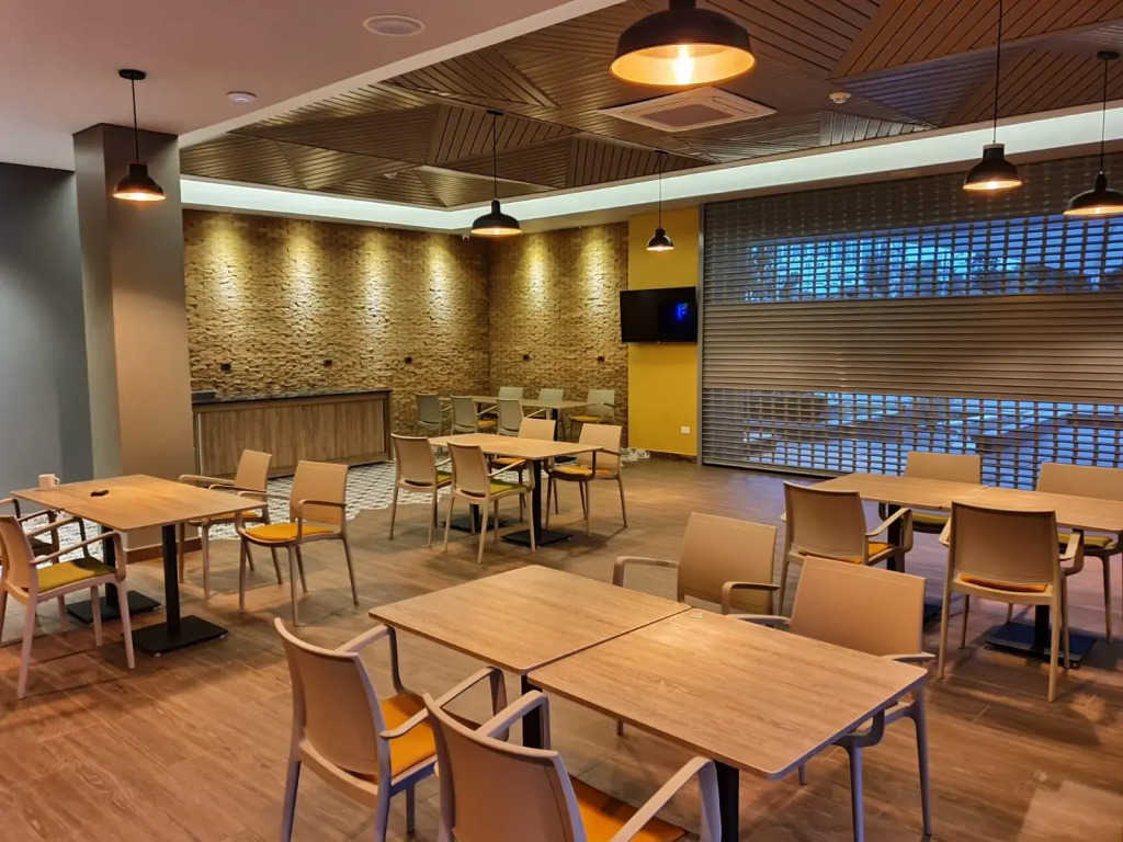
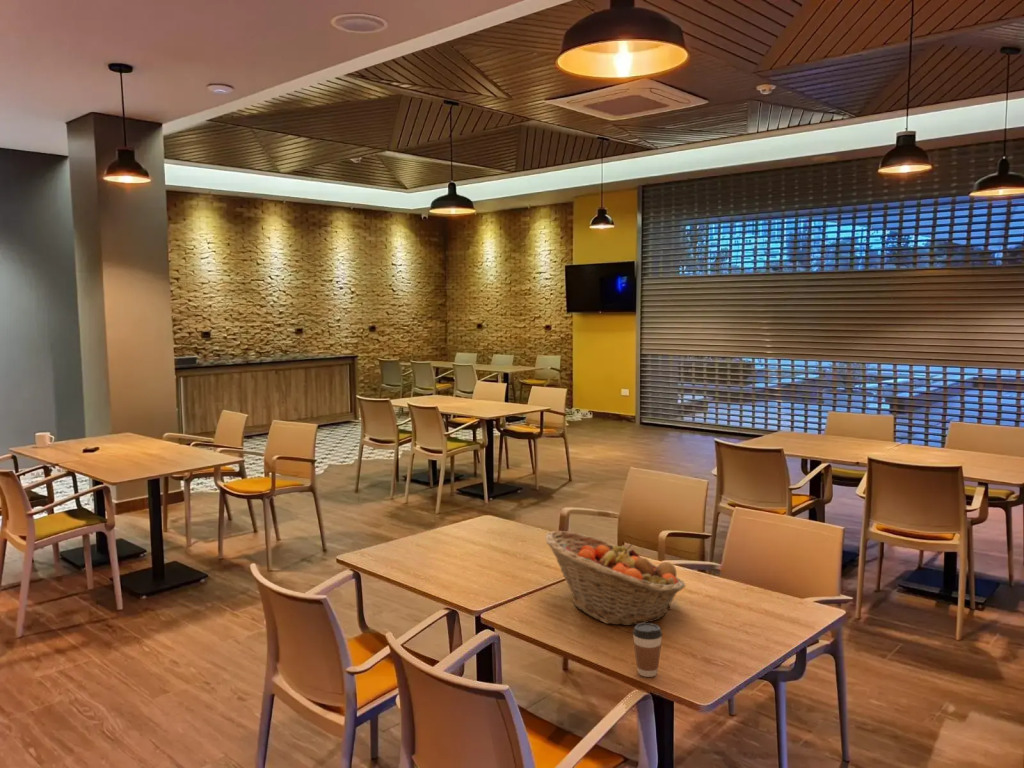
+ coffee cup (647, 649)
+ fruit basket (612, 571)
